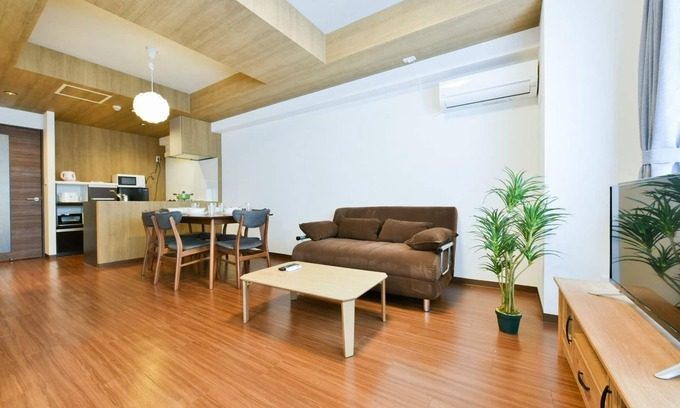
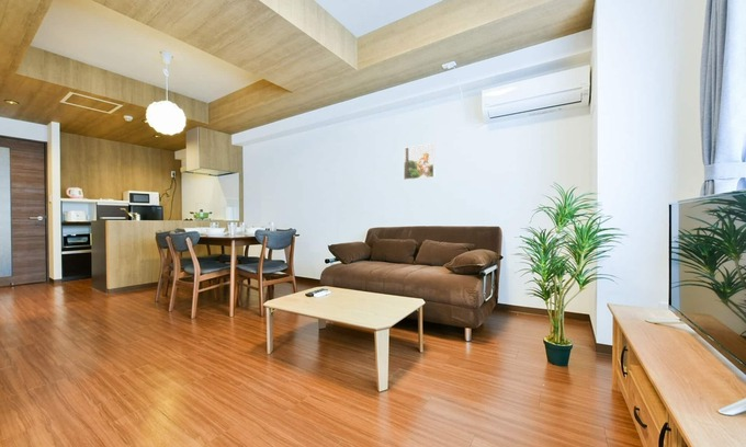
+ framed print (418, 162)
